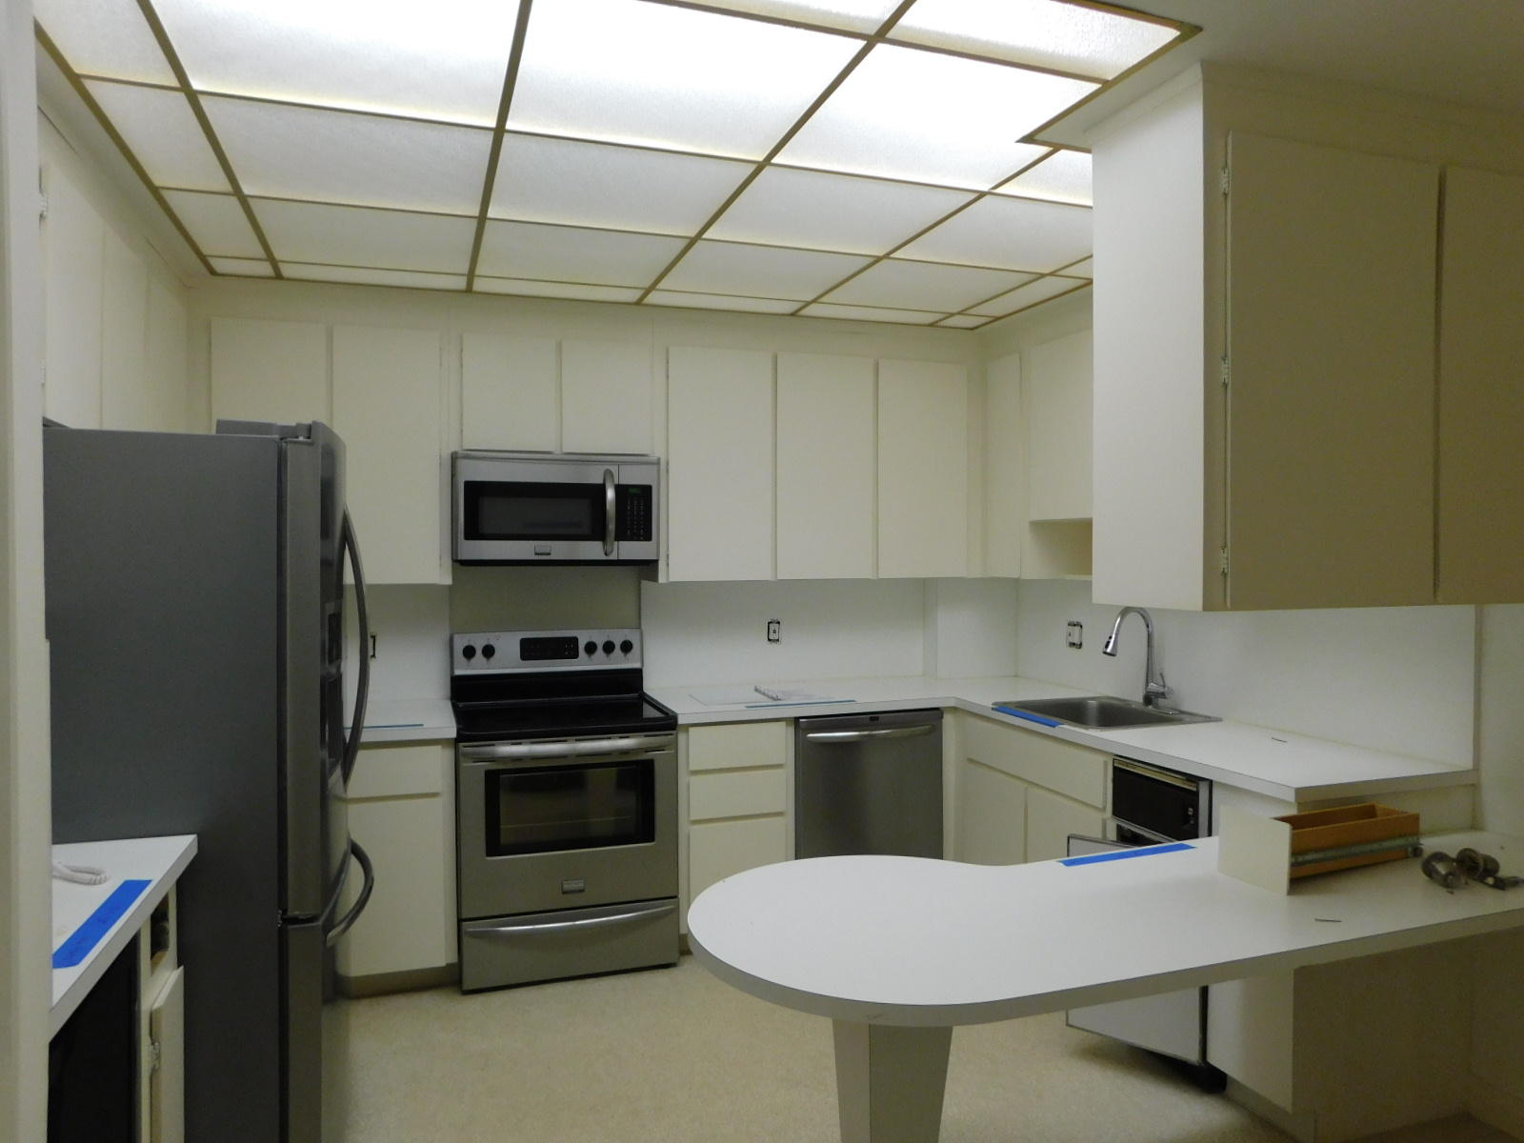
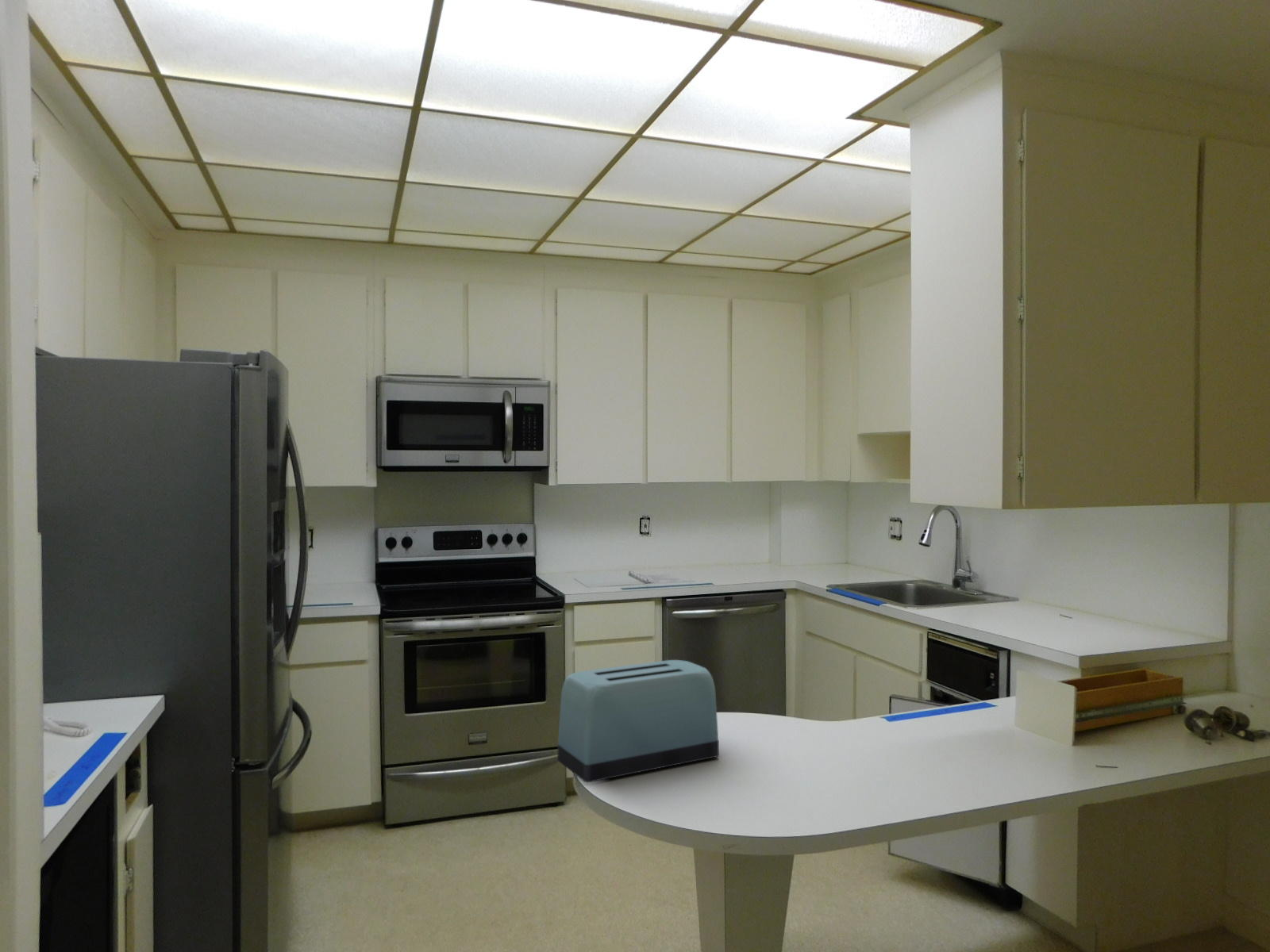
+ toaster (641, 714)
